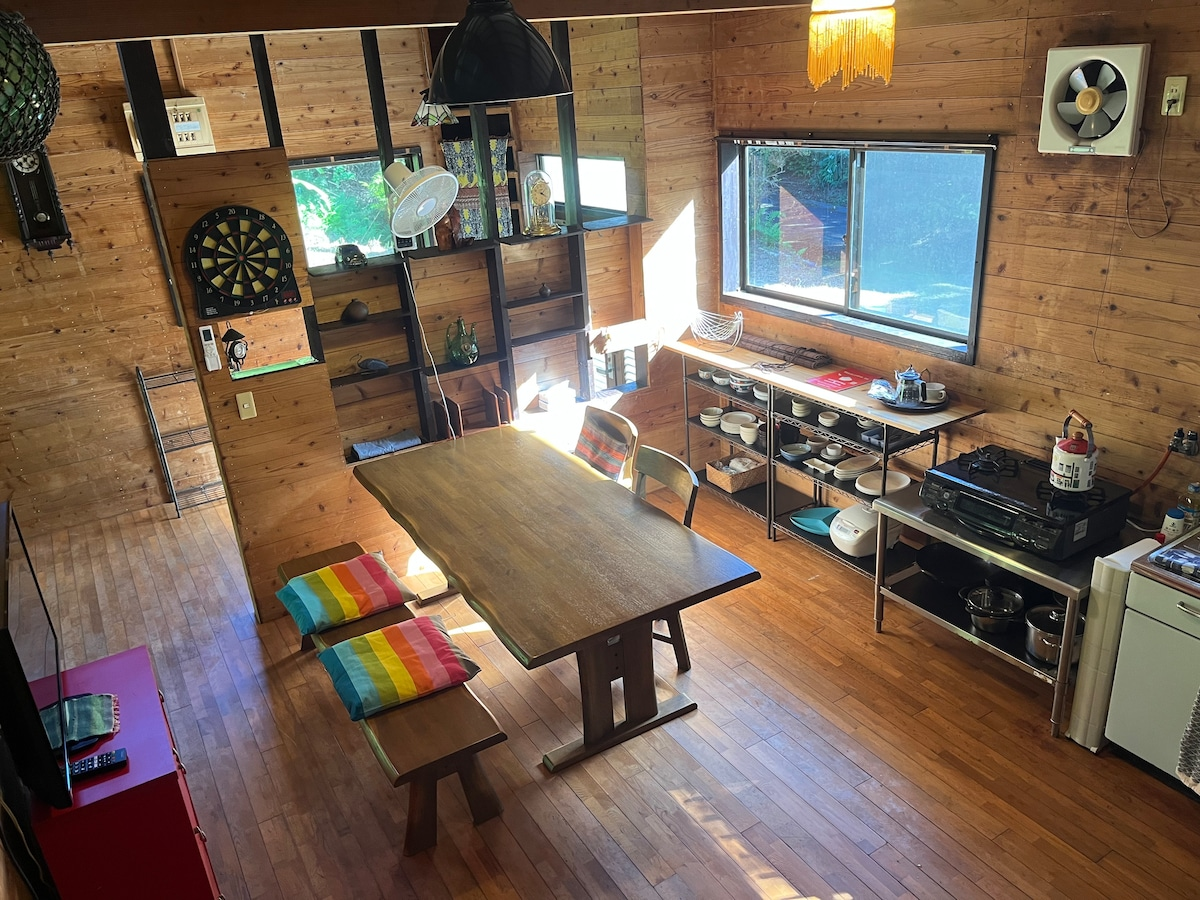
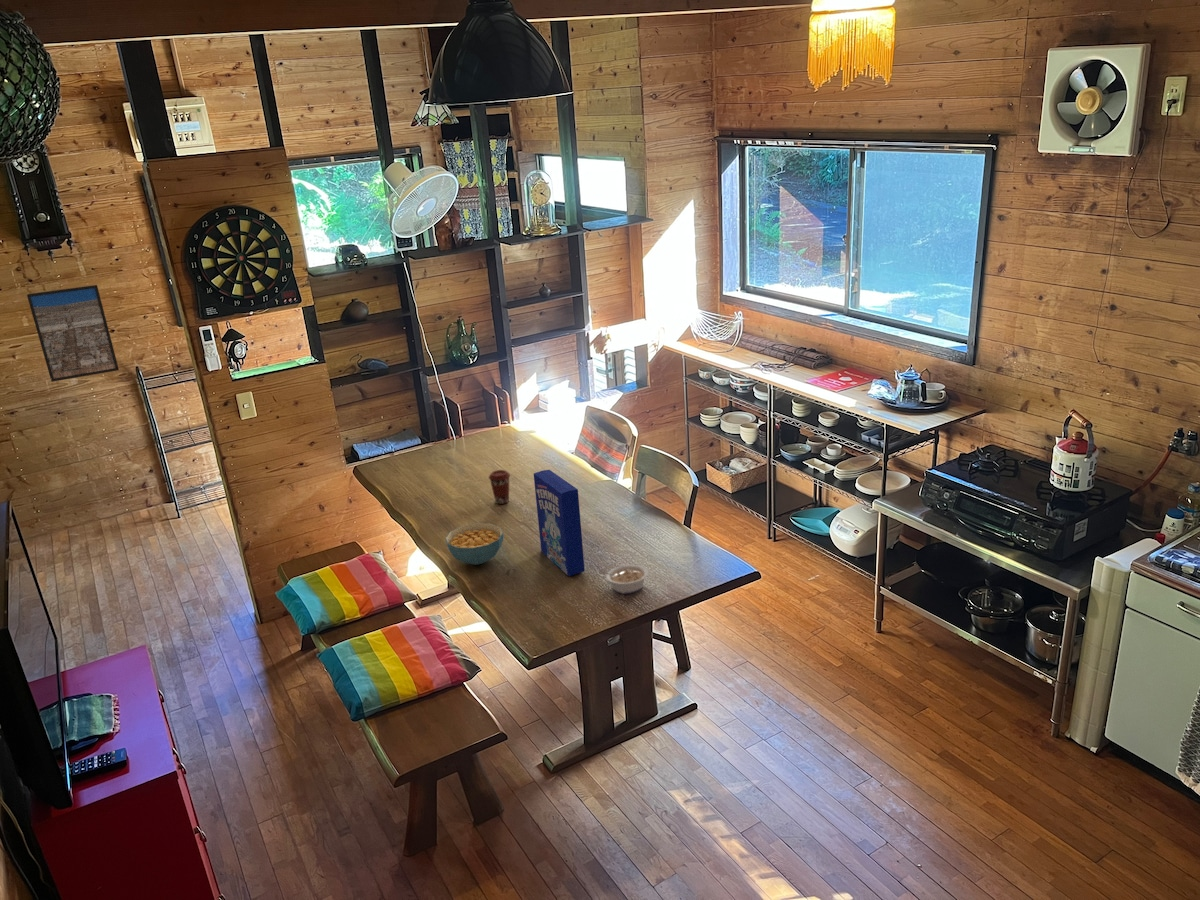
+ cereal box (558, 521)
+ legume (625, 579)
+ coffee cup (500, 487)
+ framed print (74, 333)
+ cereal bowl (475, 548)
